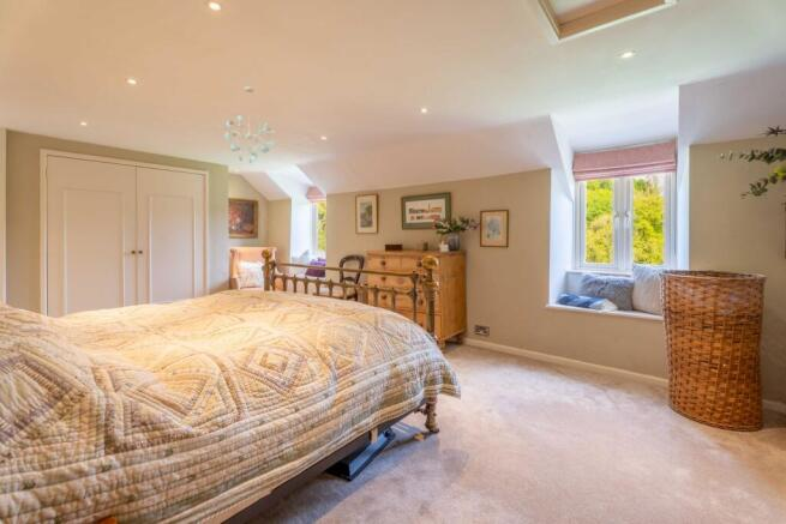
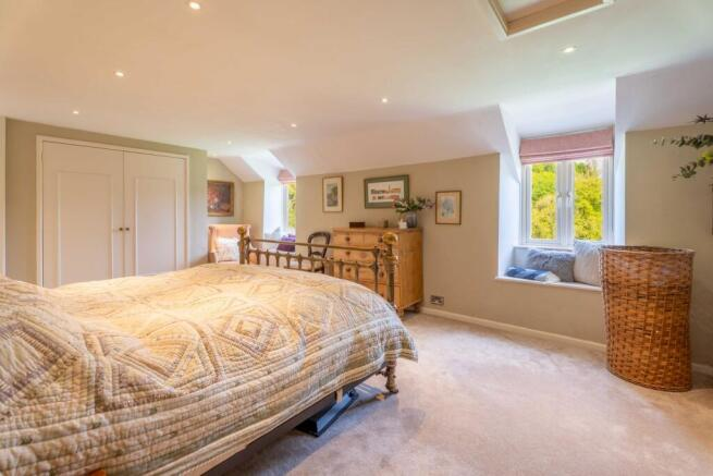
- ceiling light fixture (248, 126)
